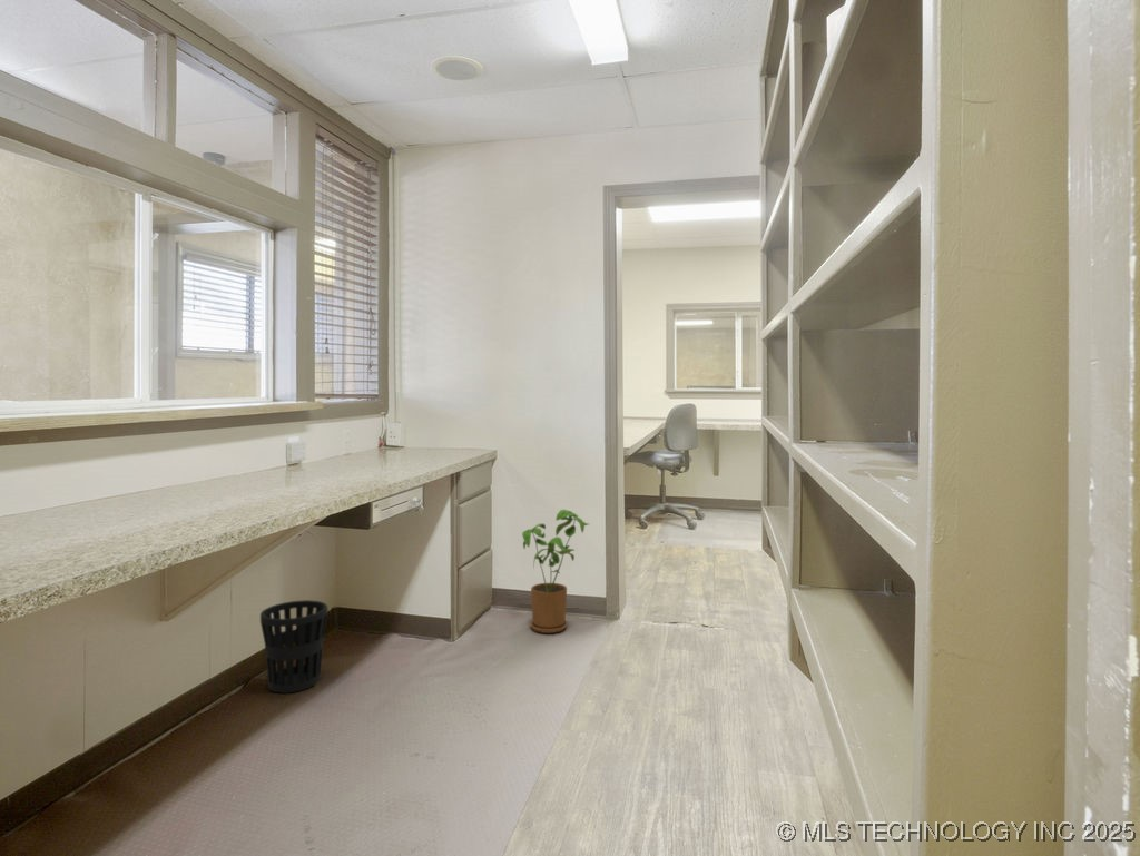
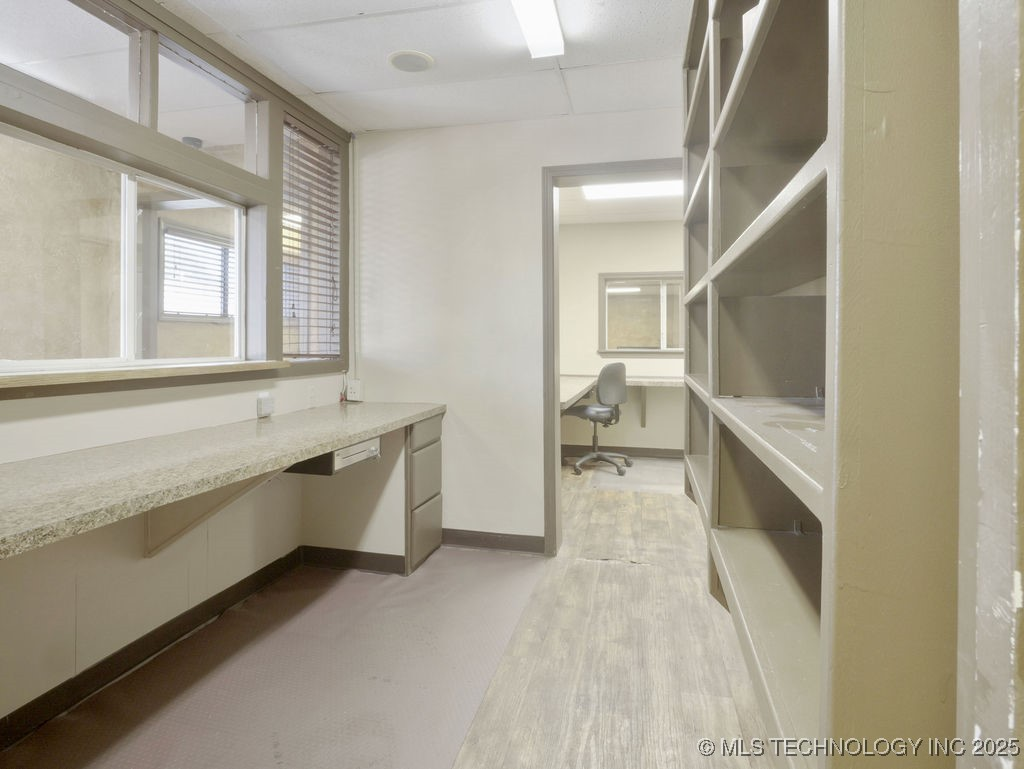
- wastebasket (295, 646)
- house plant (550, 569)
